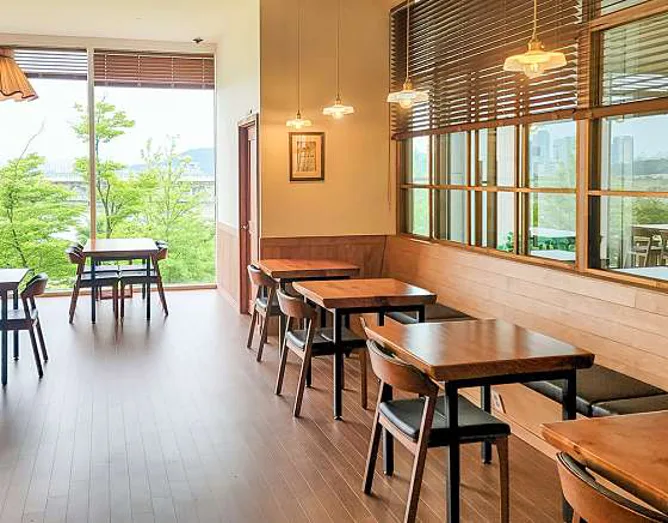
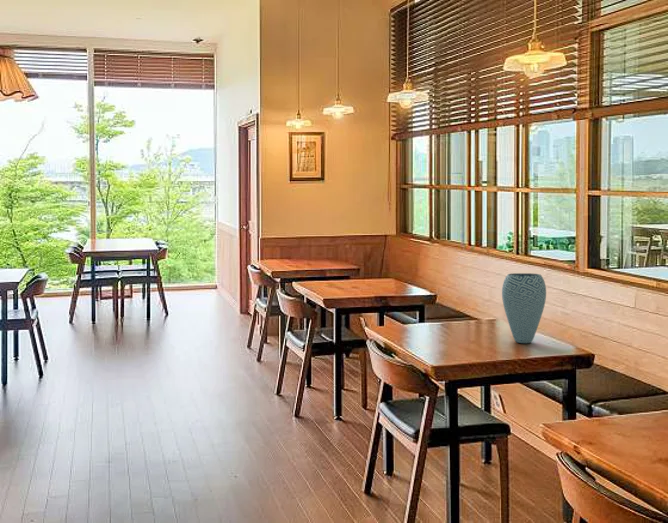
+ vase (523, 308)
